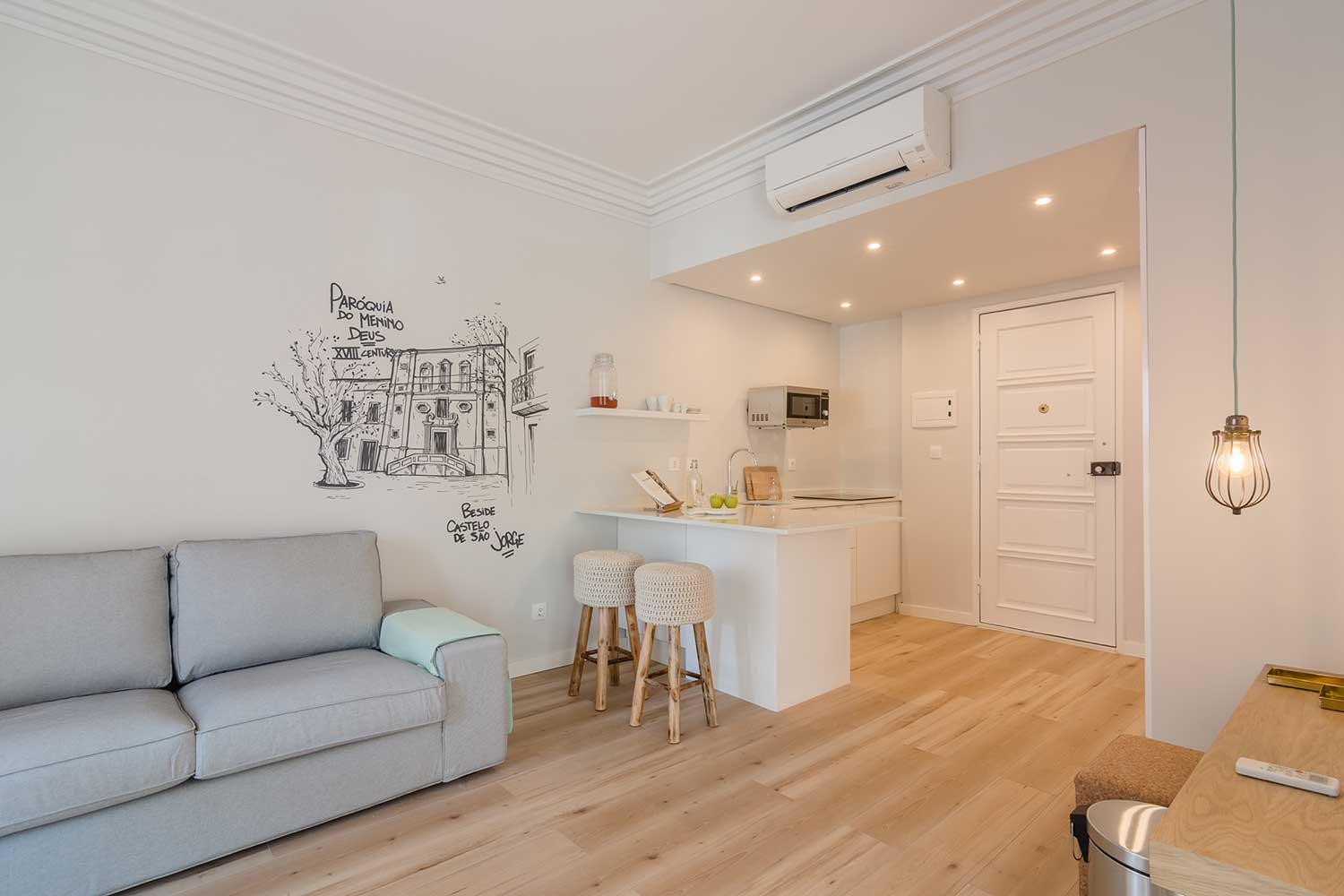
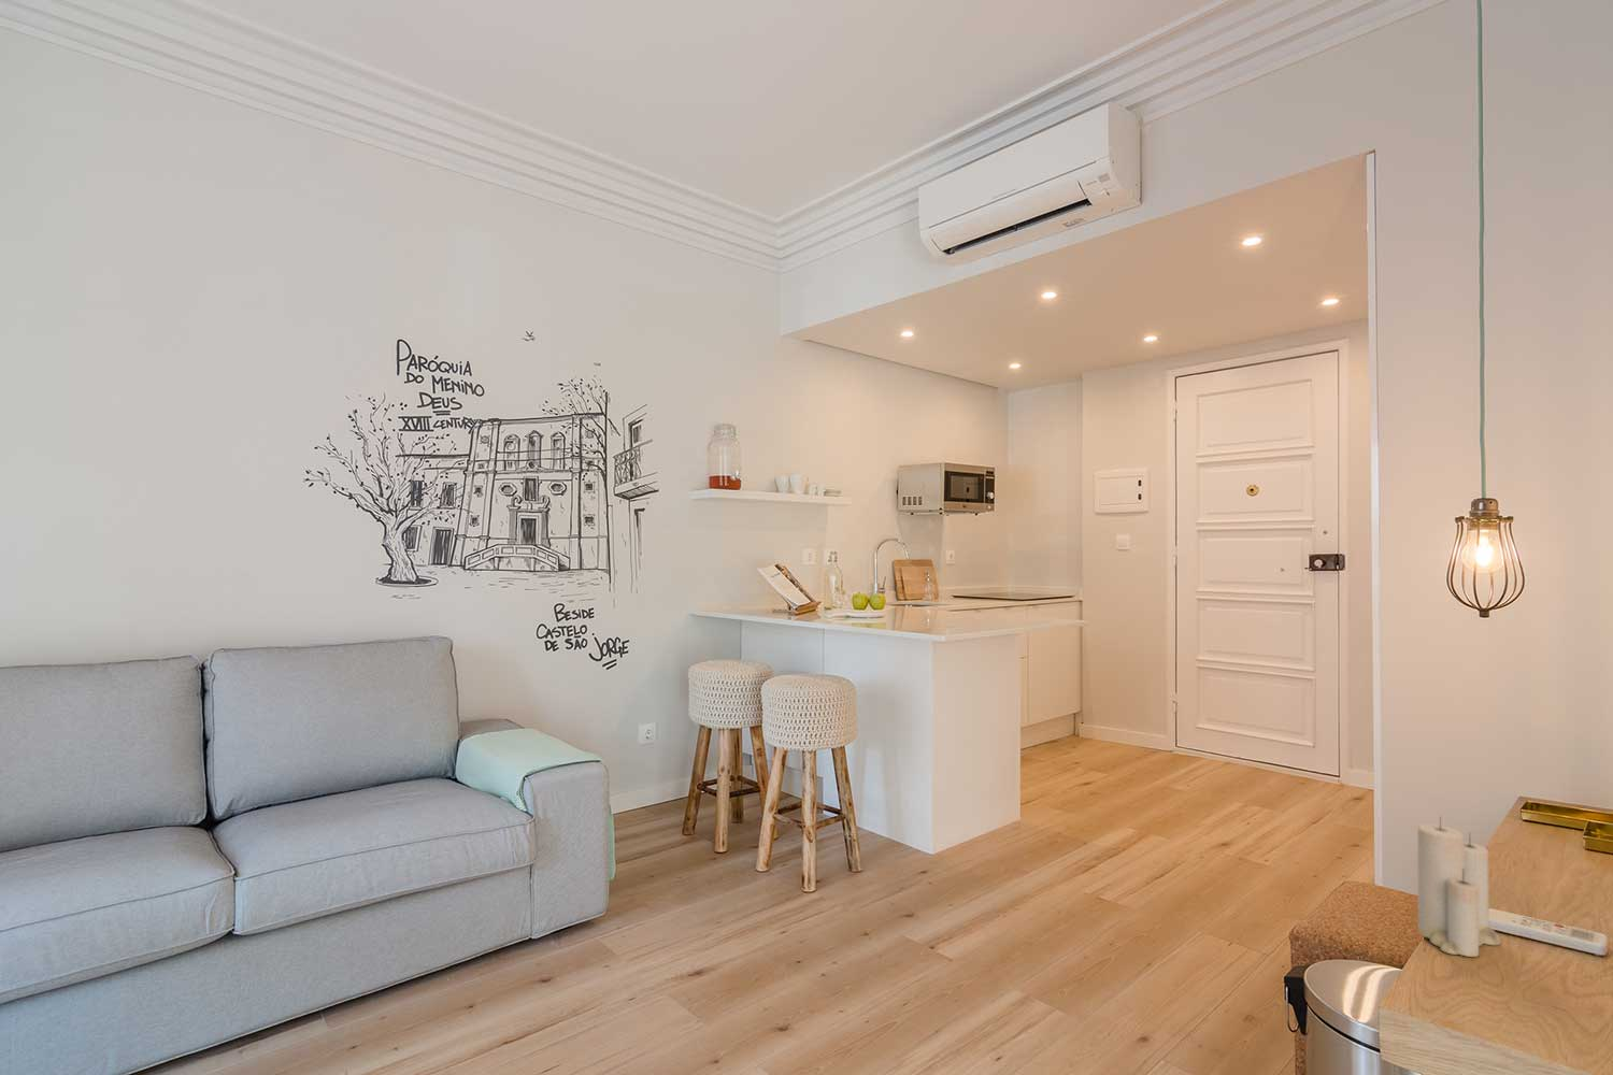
+ candle (1457, 879)
